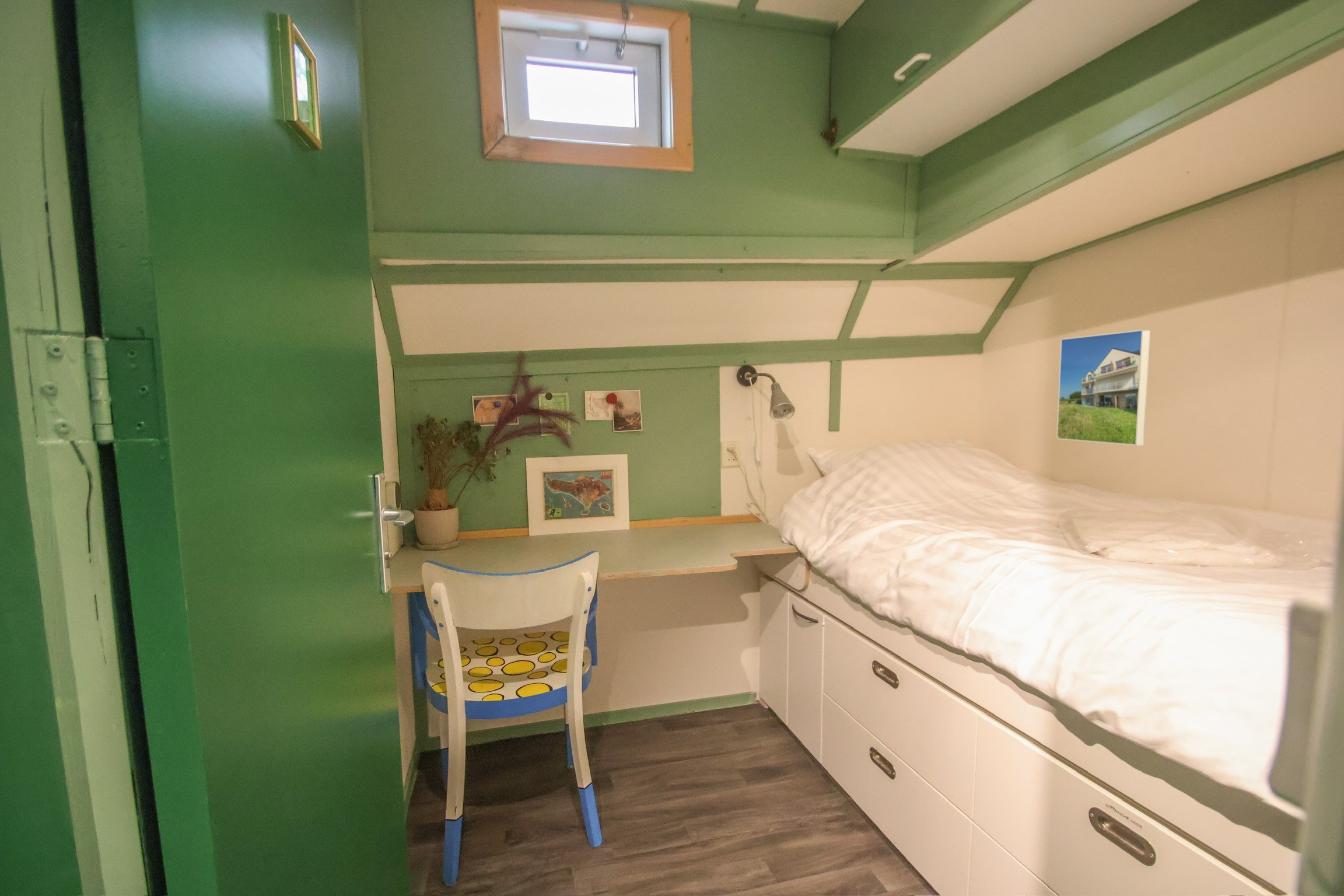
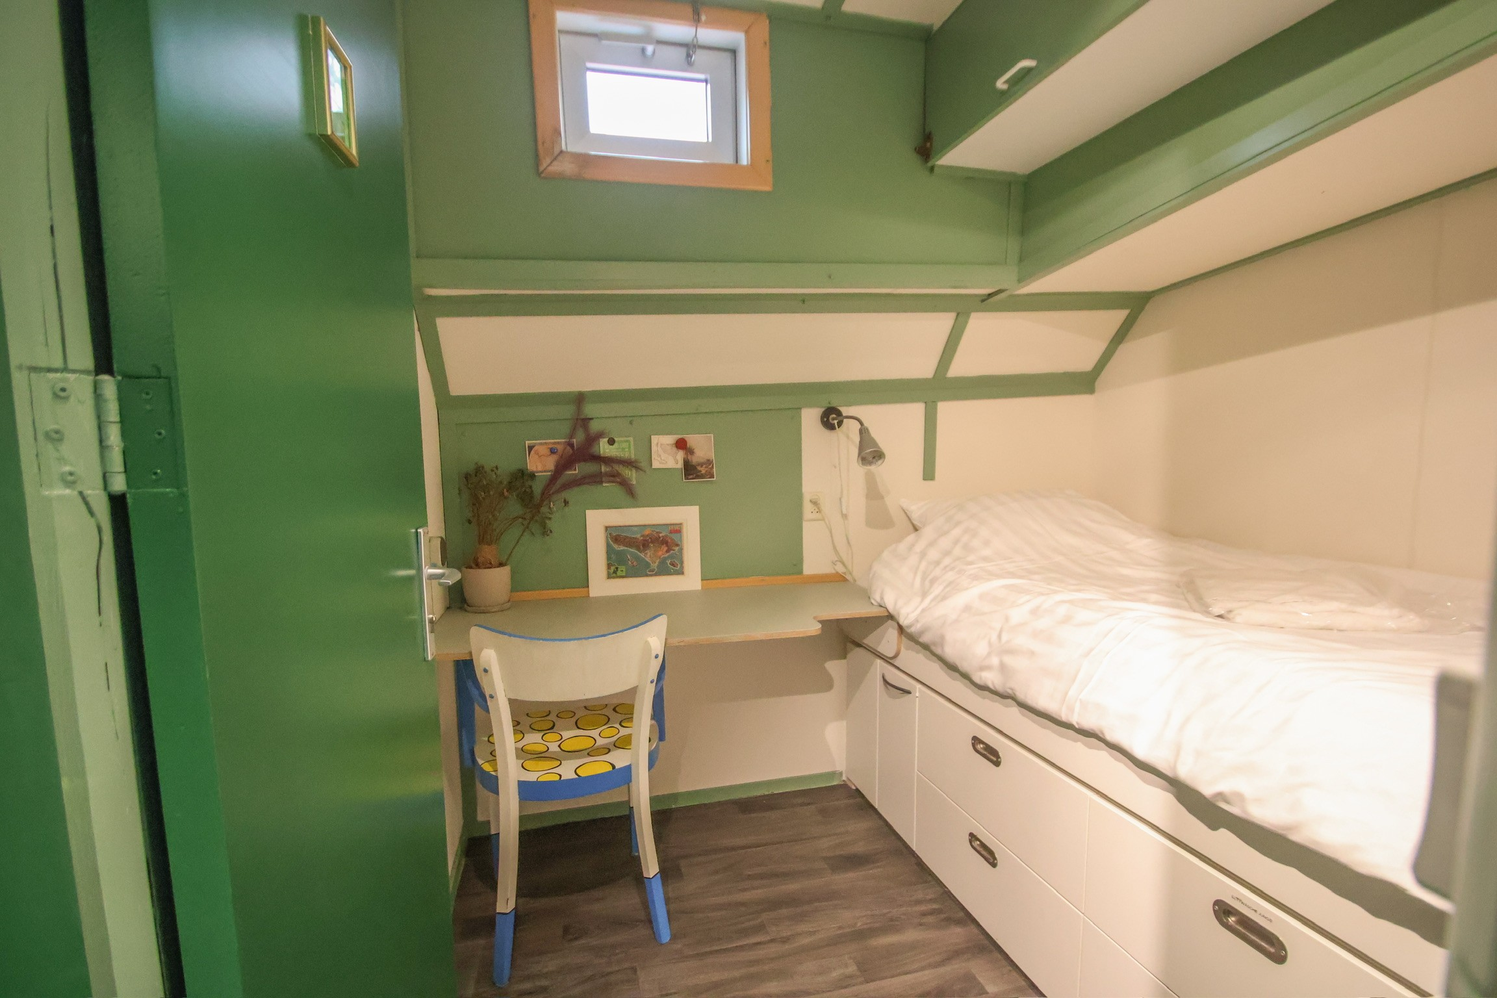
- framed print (1100, 388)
